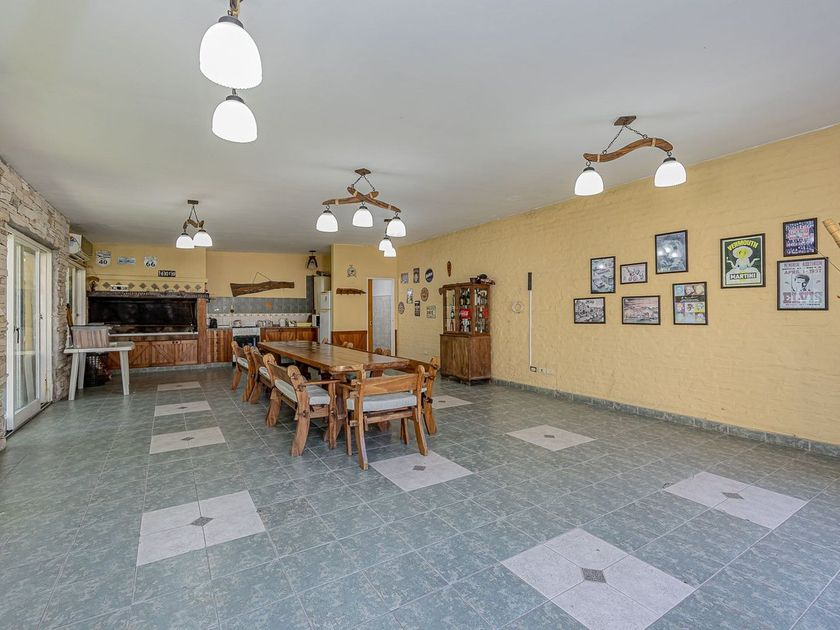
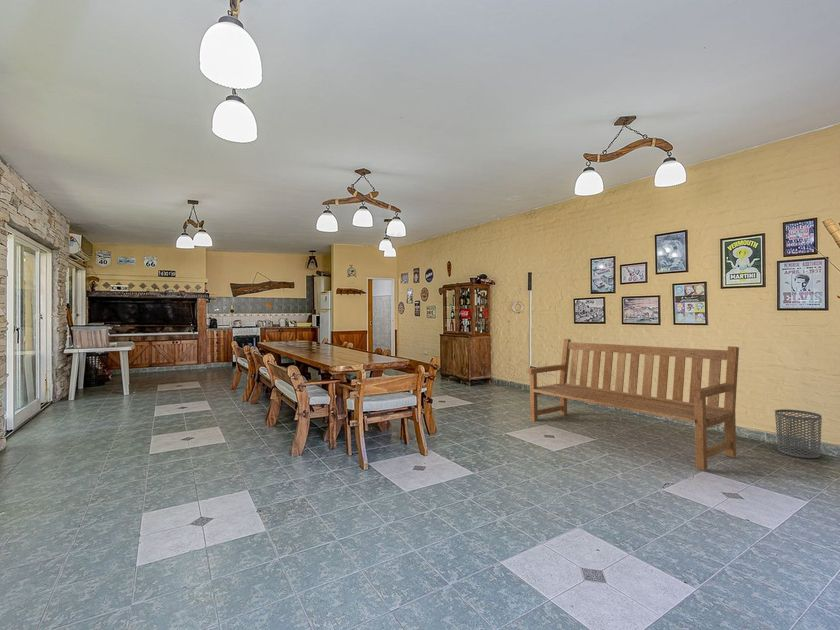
+ bench (618, 389)
+ waste bin (798, 433)
